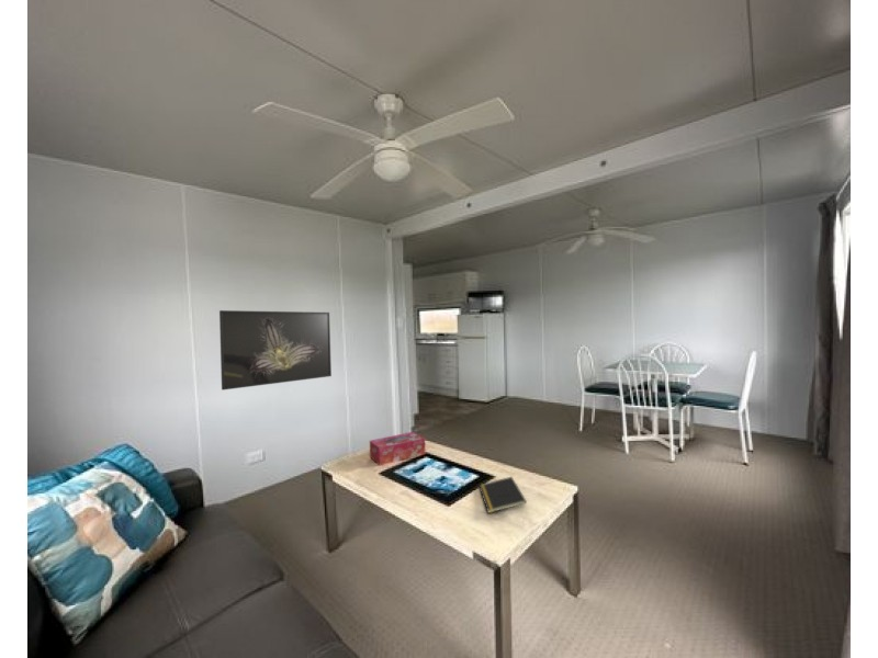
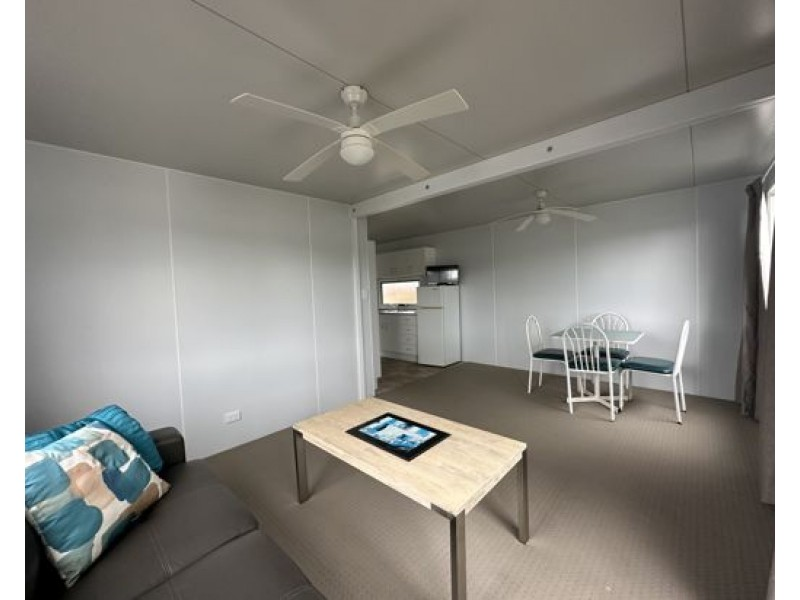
- tissue box (397, 447)
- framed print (281, 347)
- notepad (500, 494)
